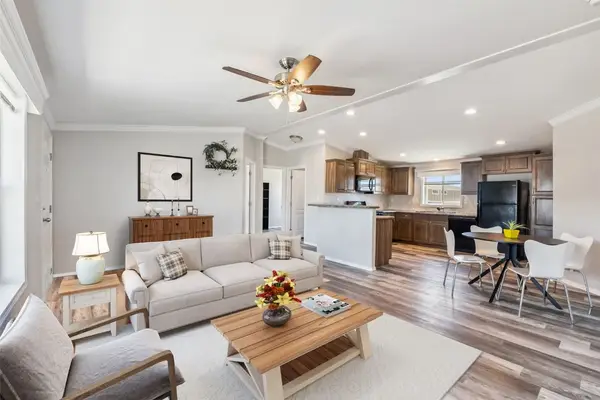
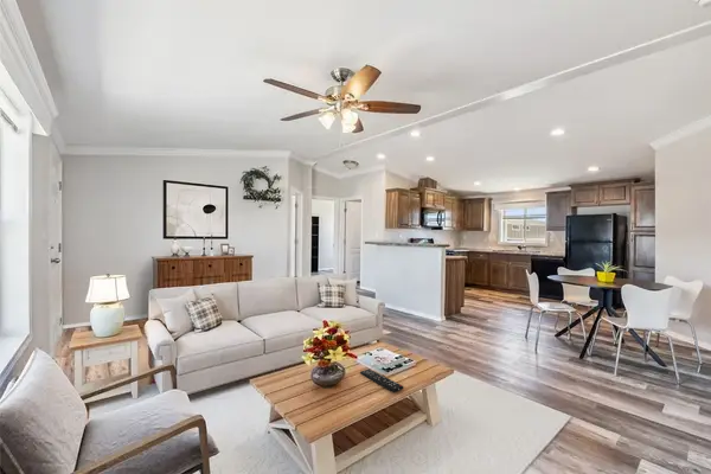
+ remote control (380, 379)
